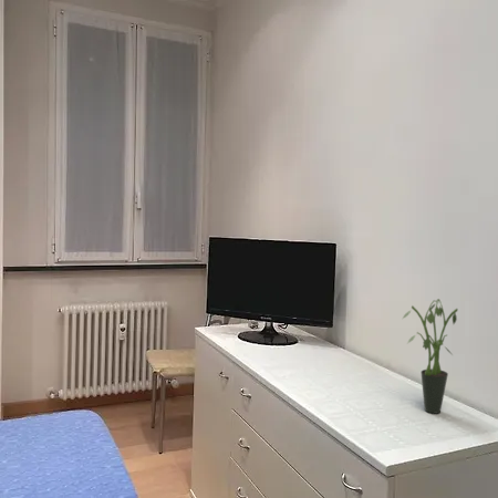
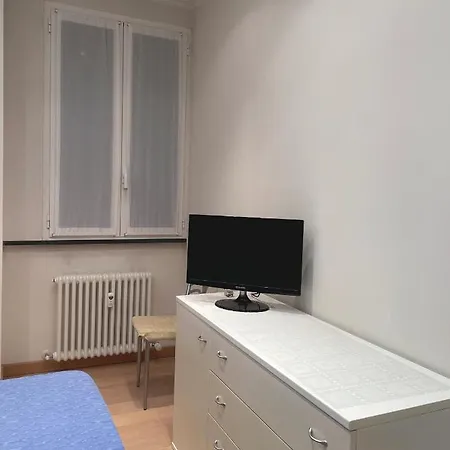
- potted plant (429, 355)
